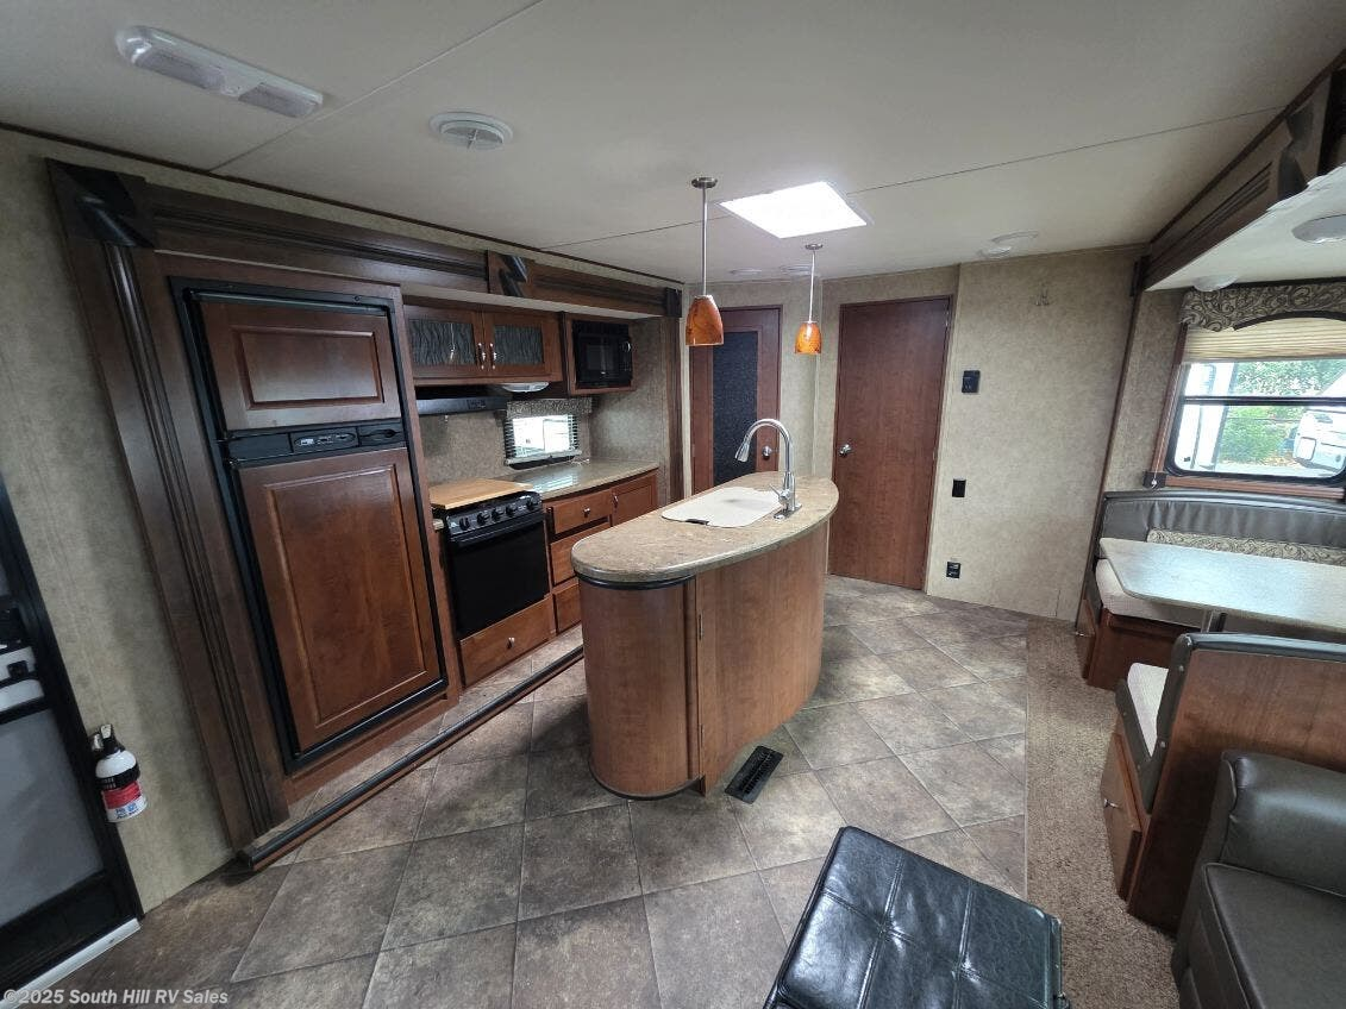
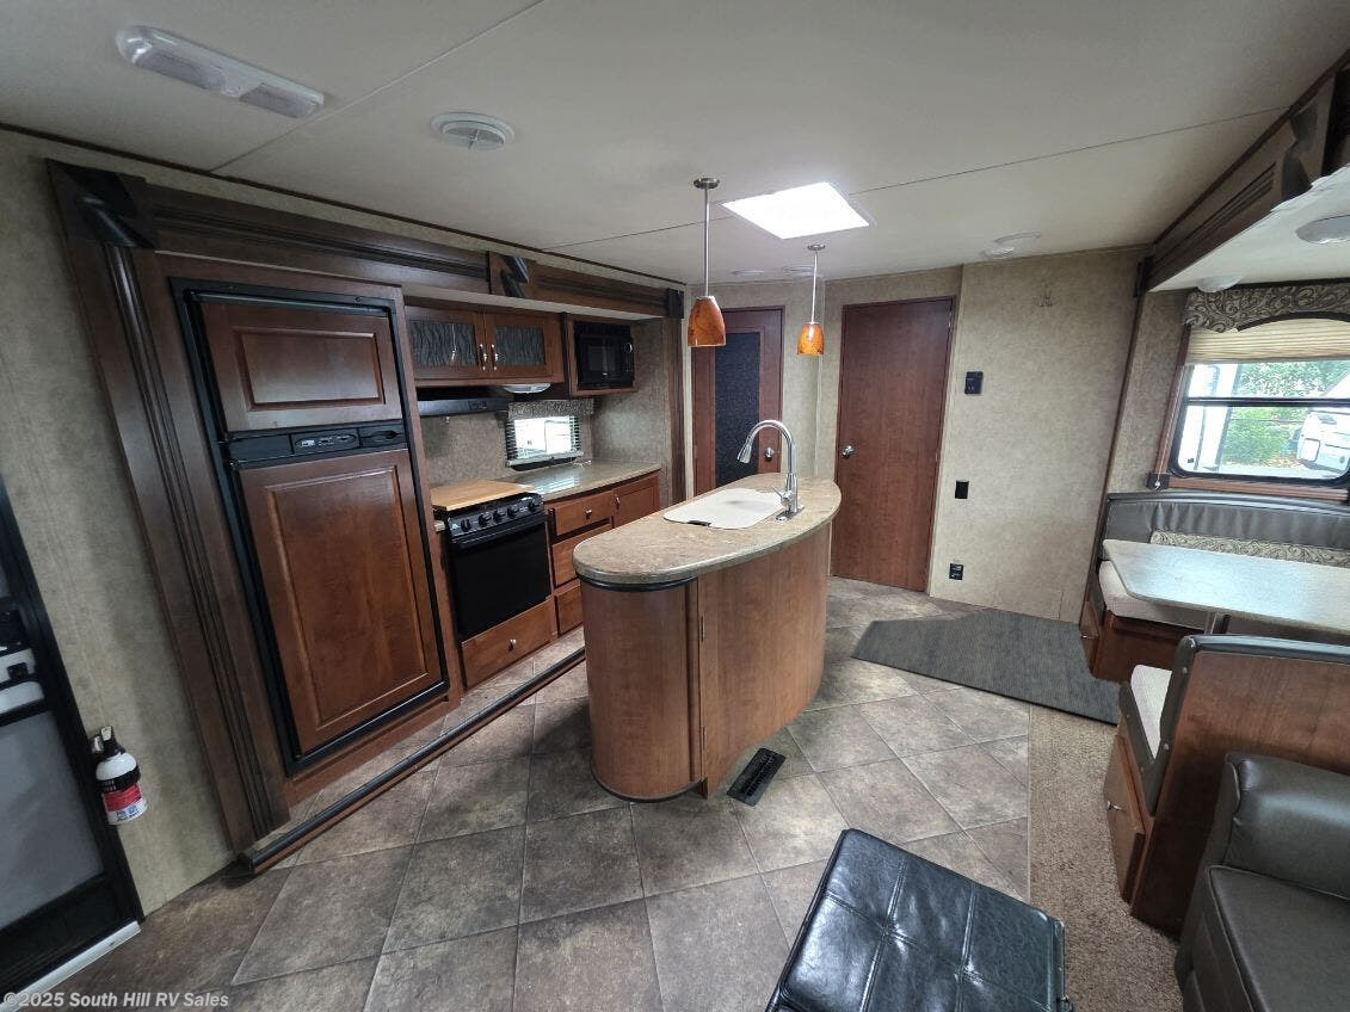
+ rug (1025, 652)
